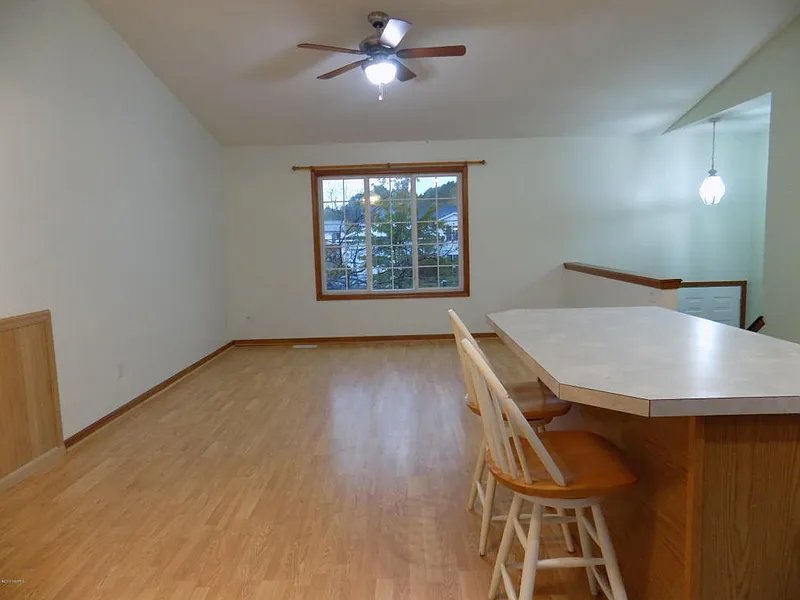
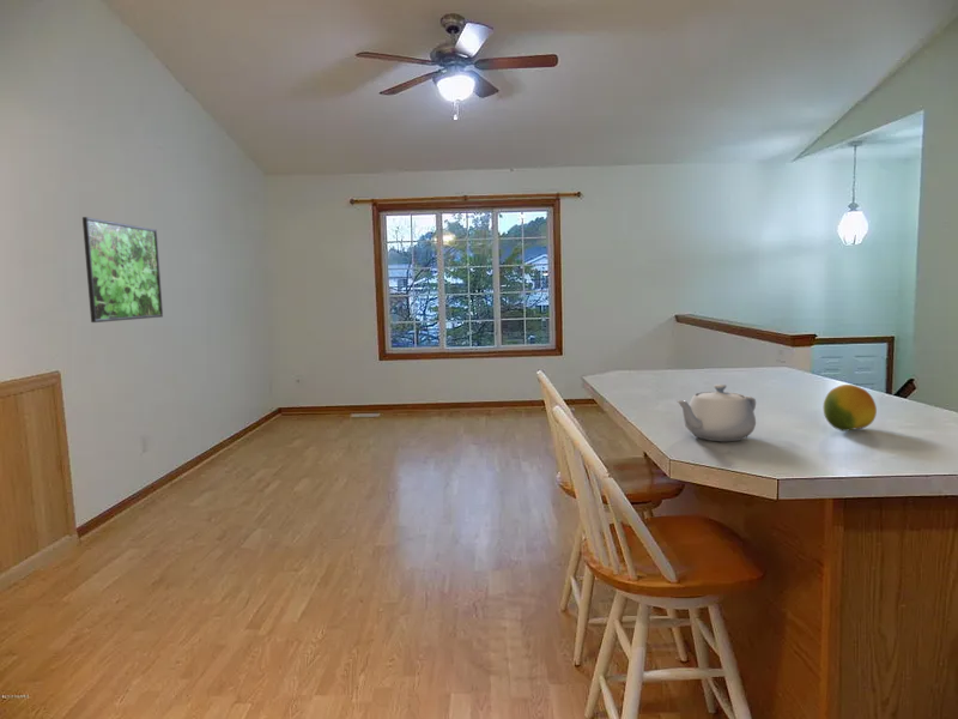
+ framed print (126, 272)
+ teapot (718, 411)
+ fruit (847, 407)
